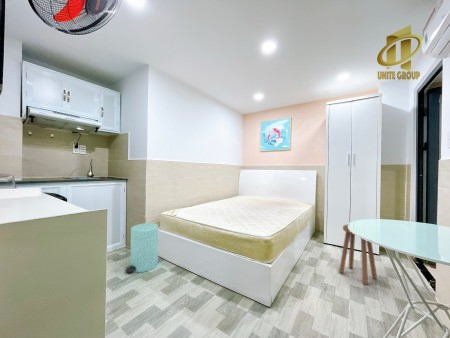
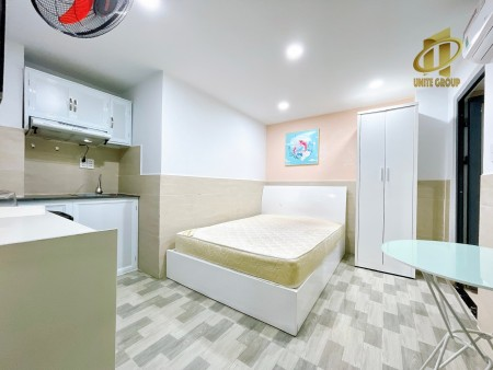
- trash can (142, 246)
- stool (361, 251)
